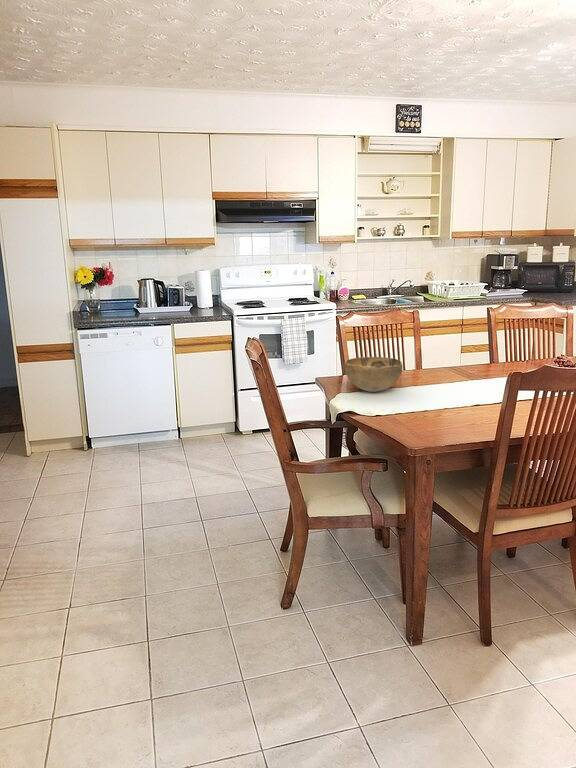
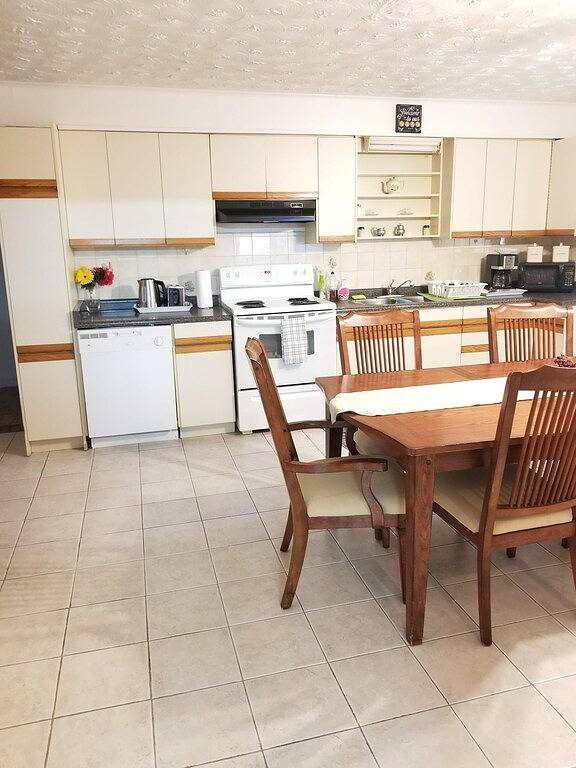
- decorative bowl (372, 375)
